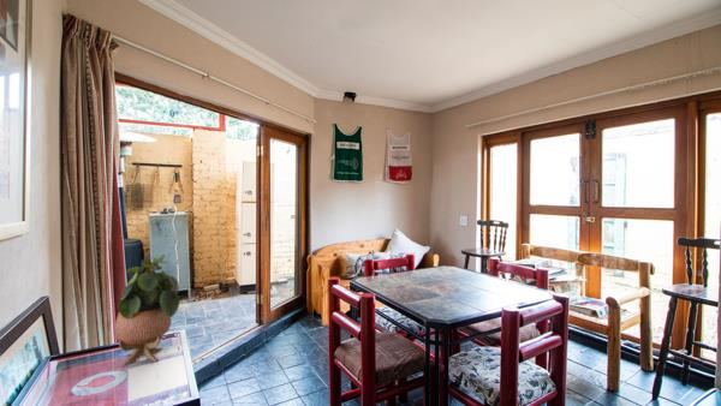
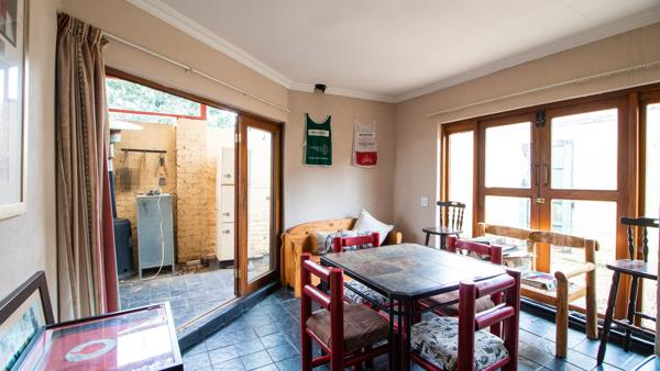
- potted plant (149, 306)
